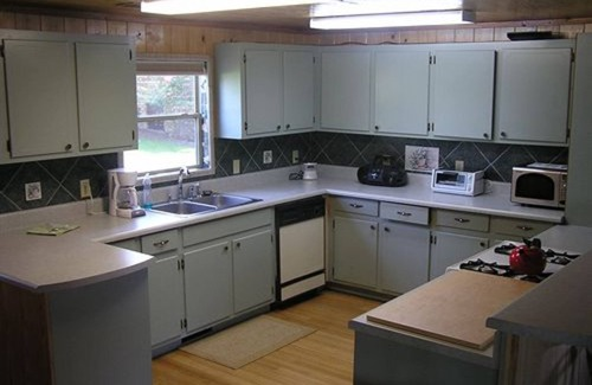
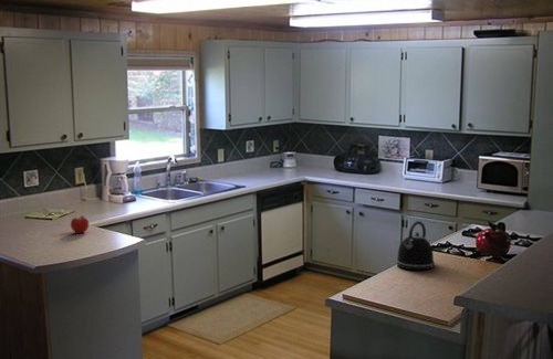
+ fruit (80, 223)
+ kettle (416, 243)
